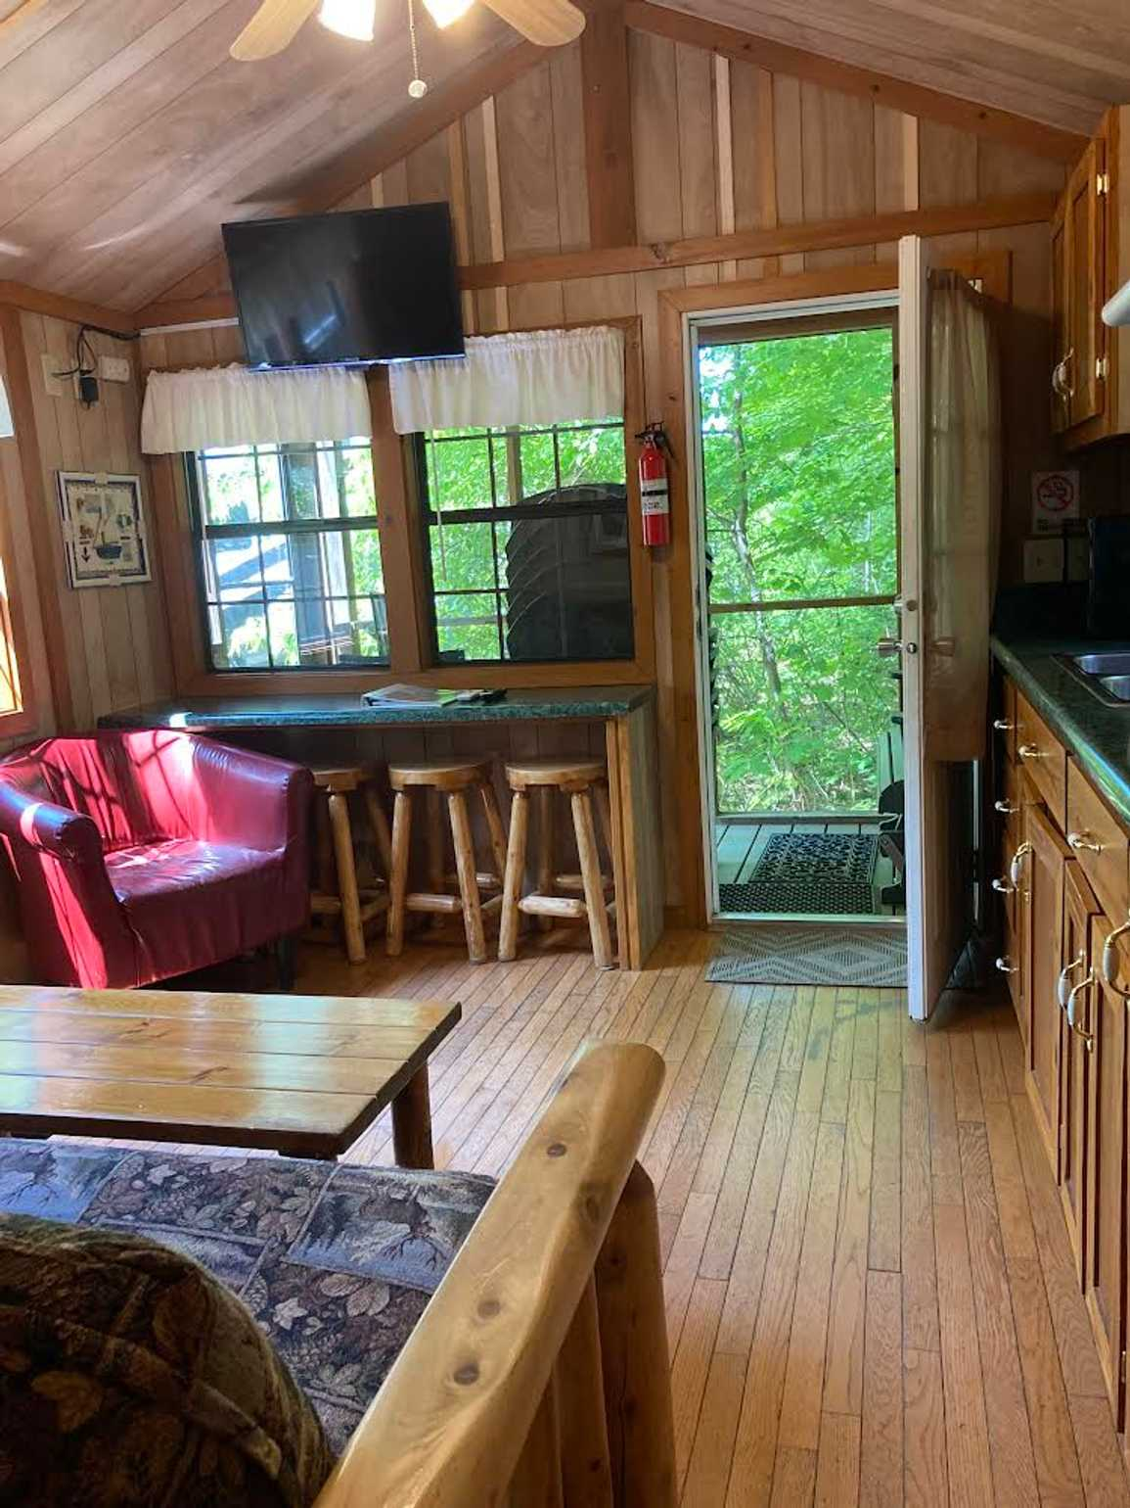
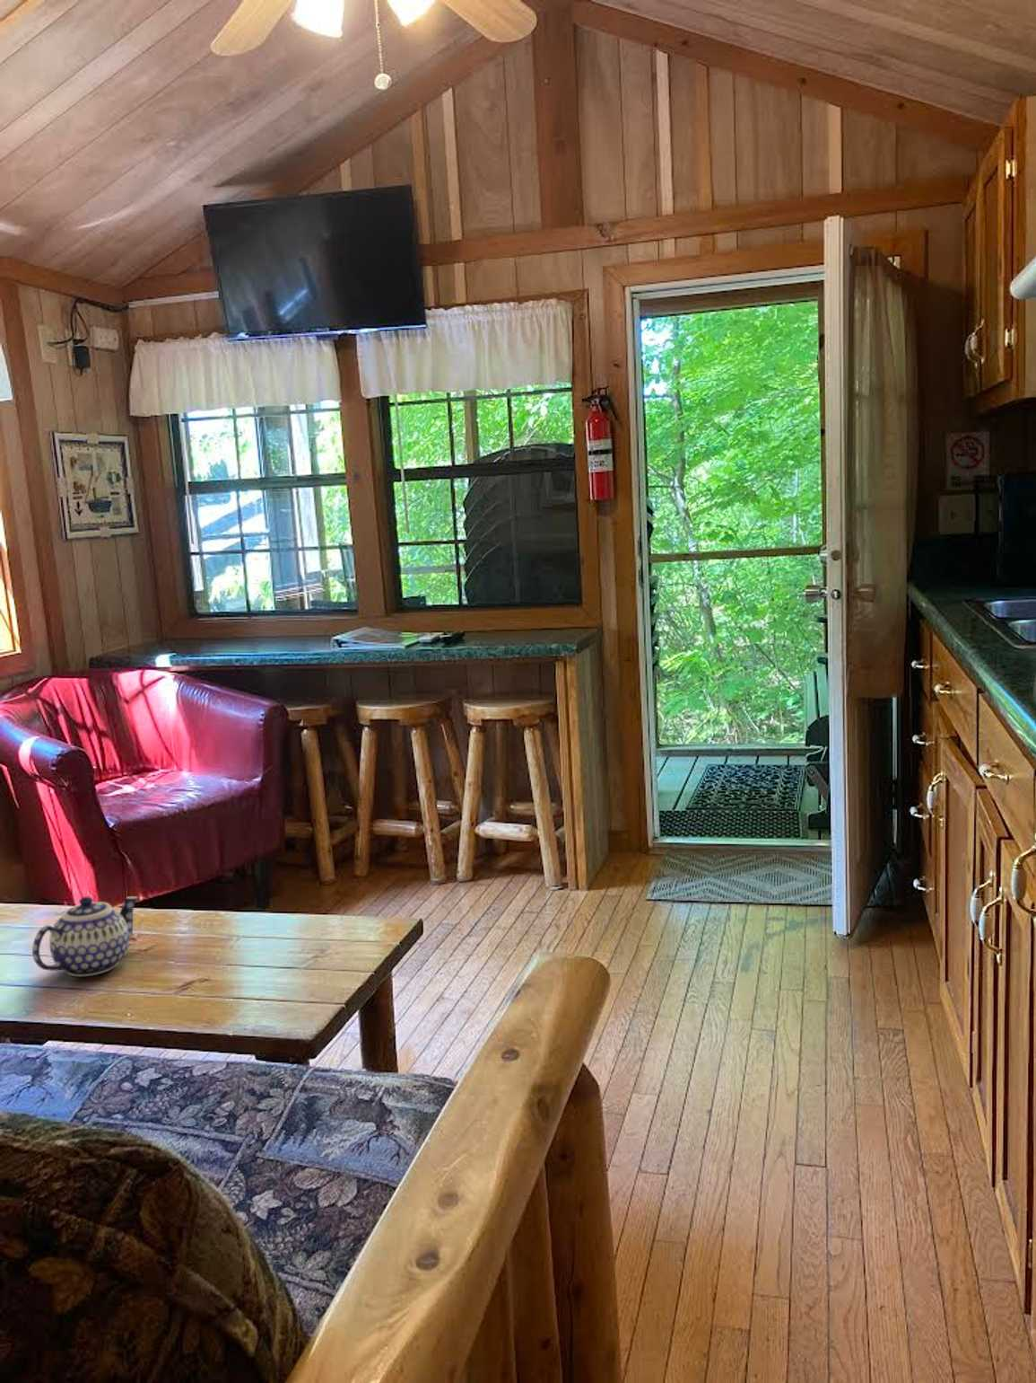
+ teapot (89, 931)
